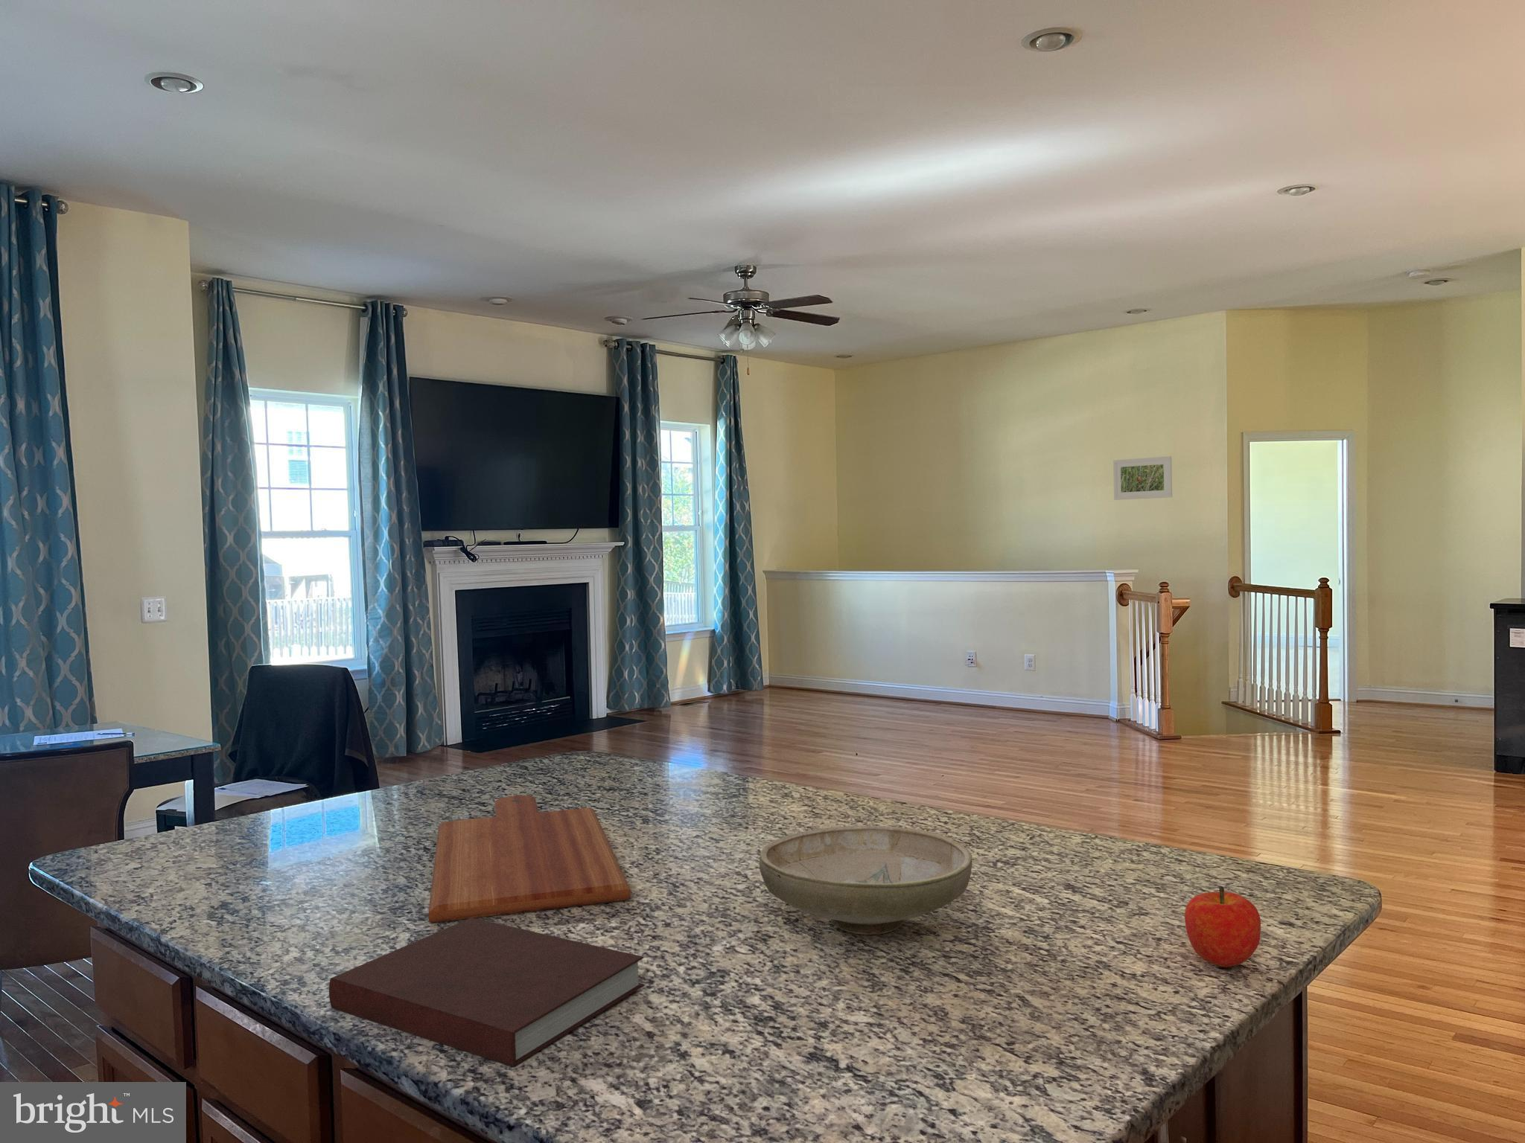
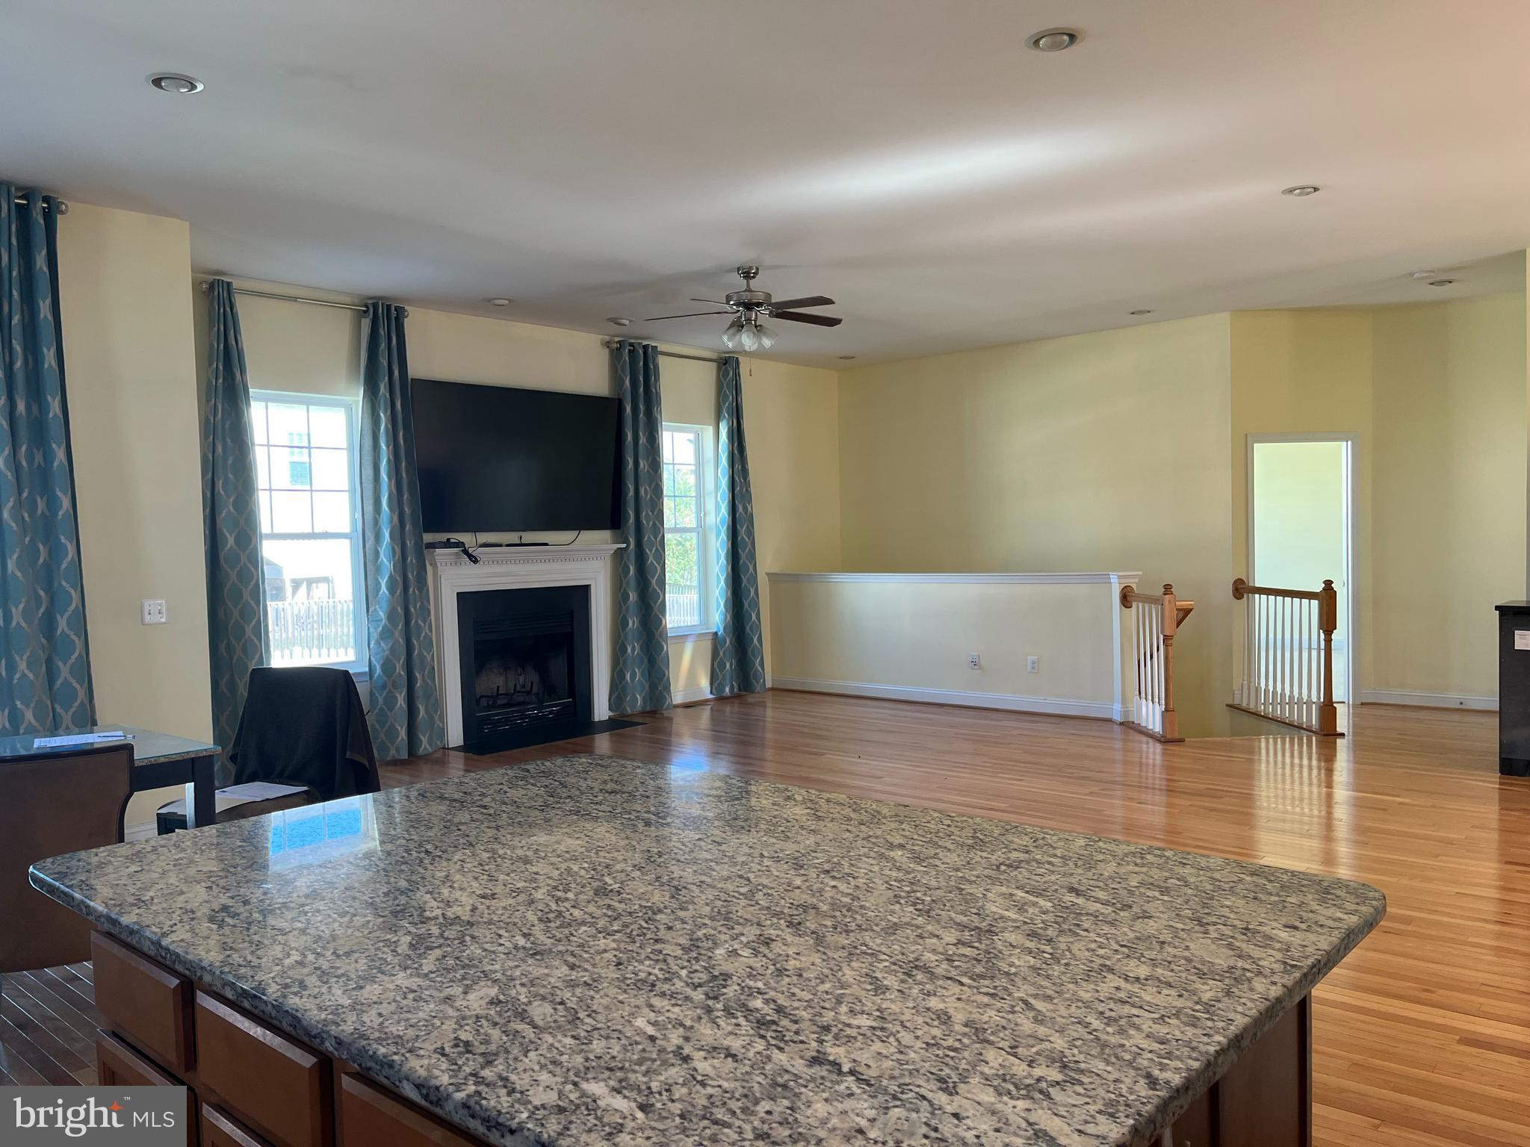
- cutting board (524, 854)
- notebook (489, 982)
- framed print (1142, 479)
- fruit (1222, 926)
- bowl (866, 886)
